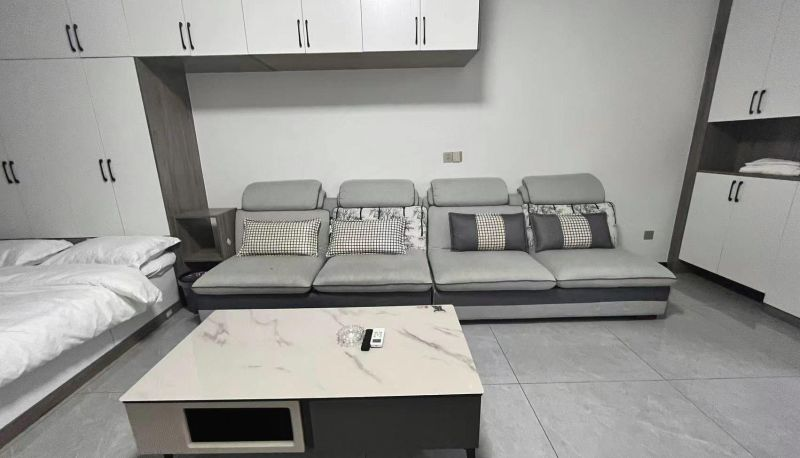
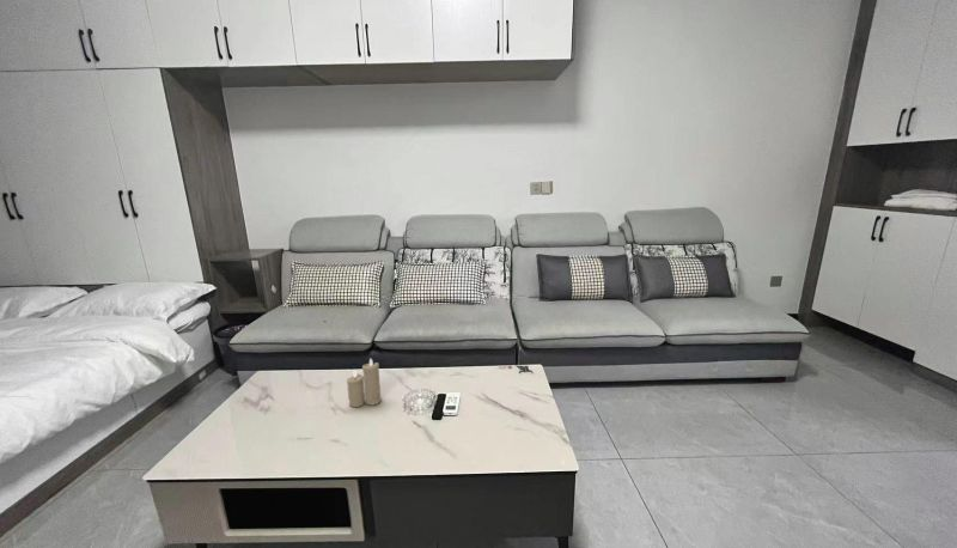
+ candle (362, 380)
